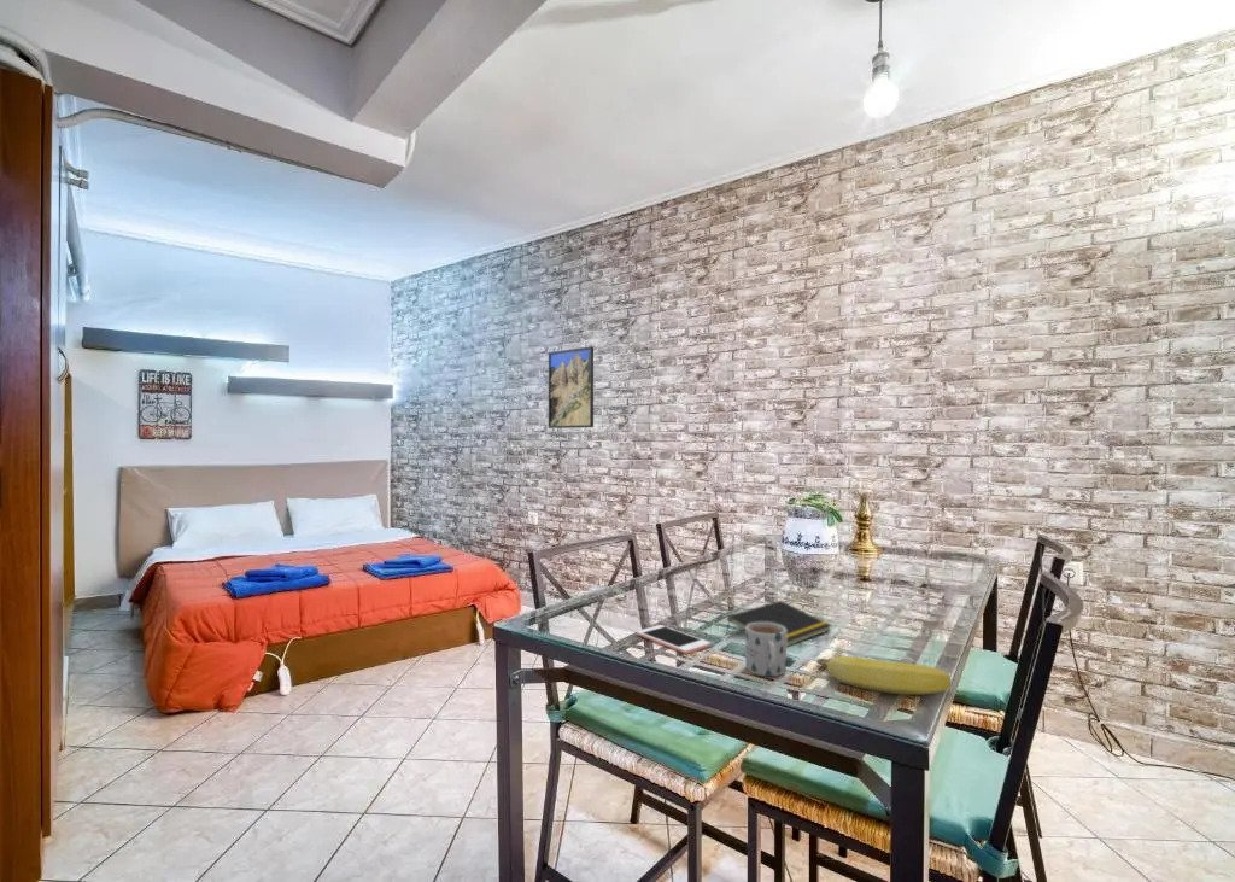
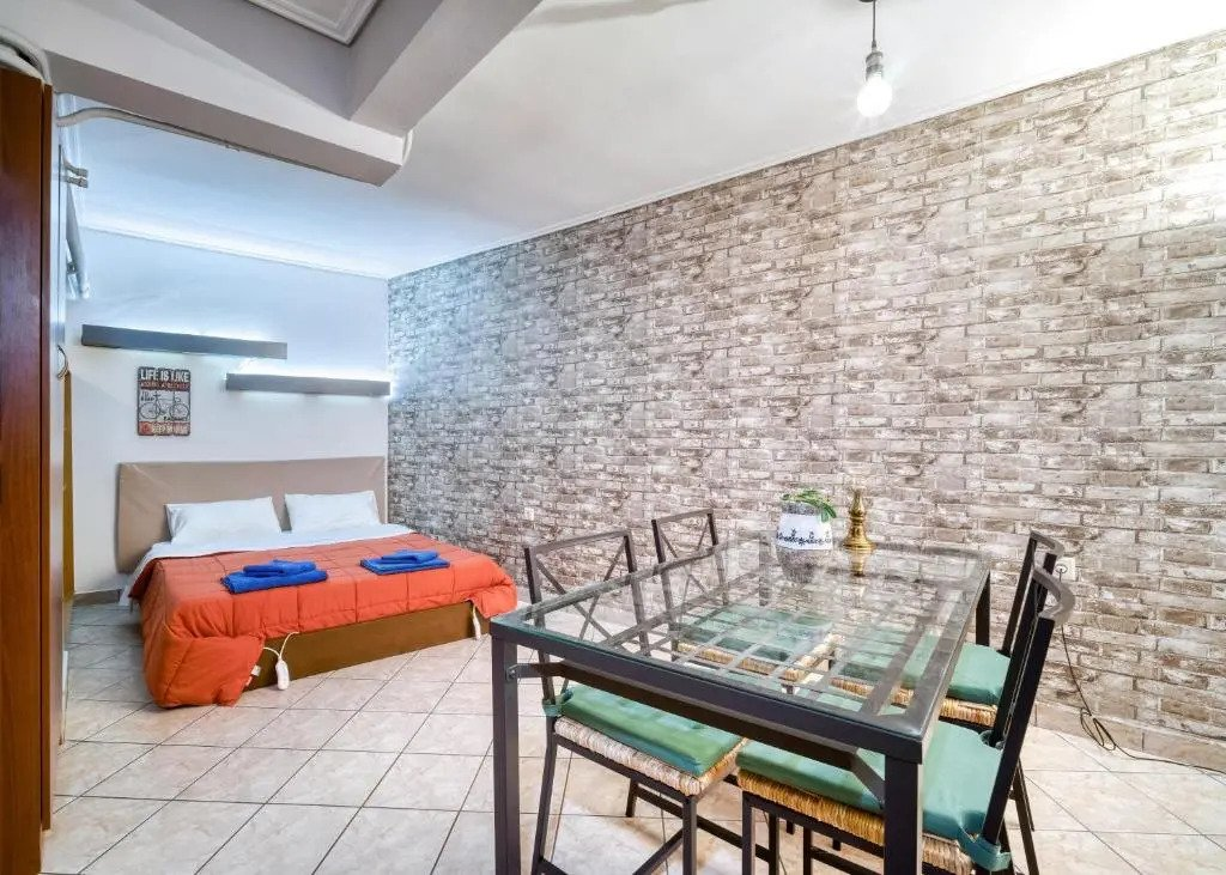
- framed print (569, 389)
- cell phone (672, 638)
- banana (883, 666)
- mug (767, 650)
- notepad (779, 623)
